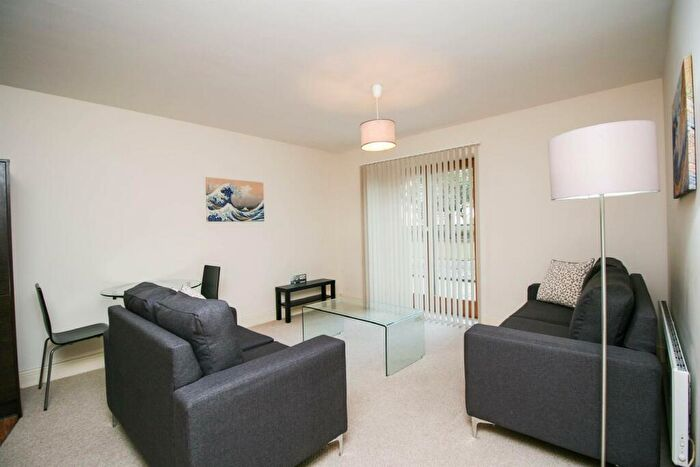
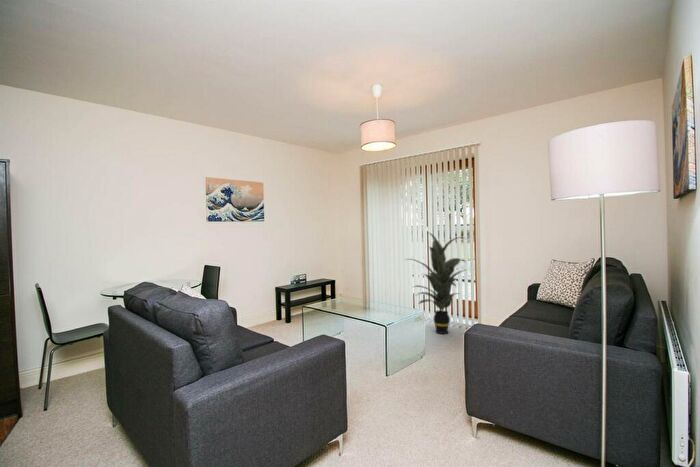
+ indoor plant (438, 281)
